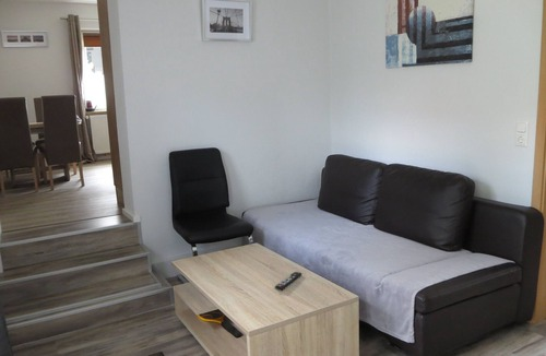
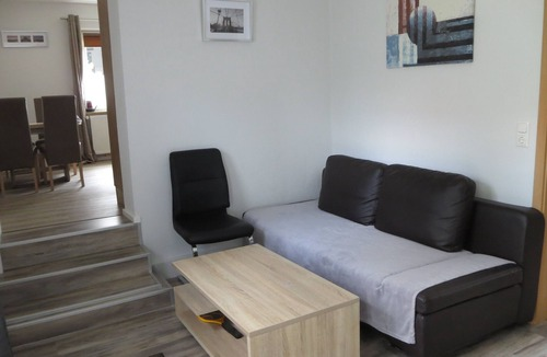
- remote control (288, 280)
